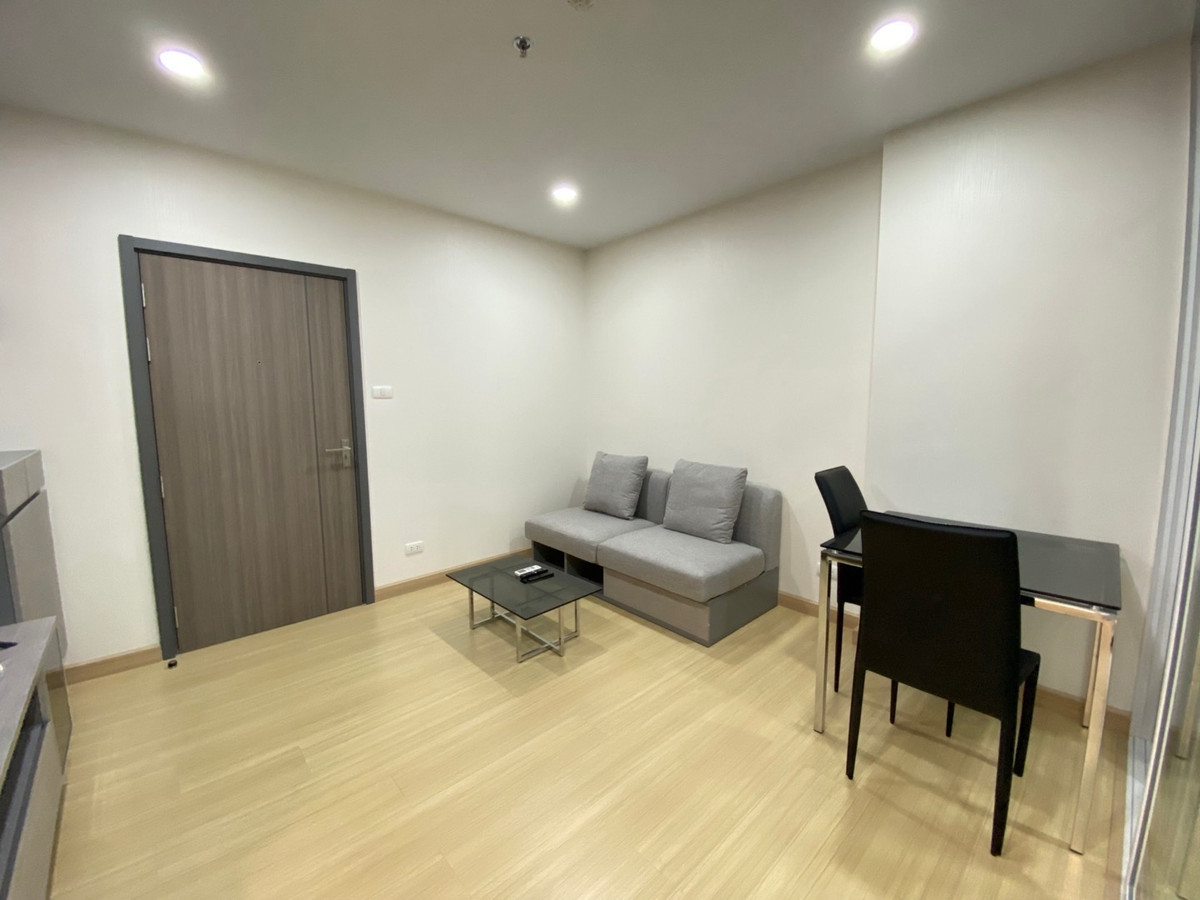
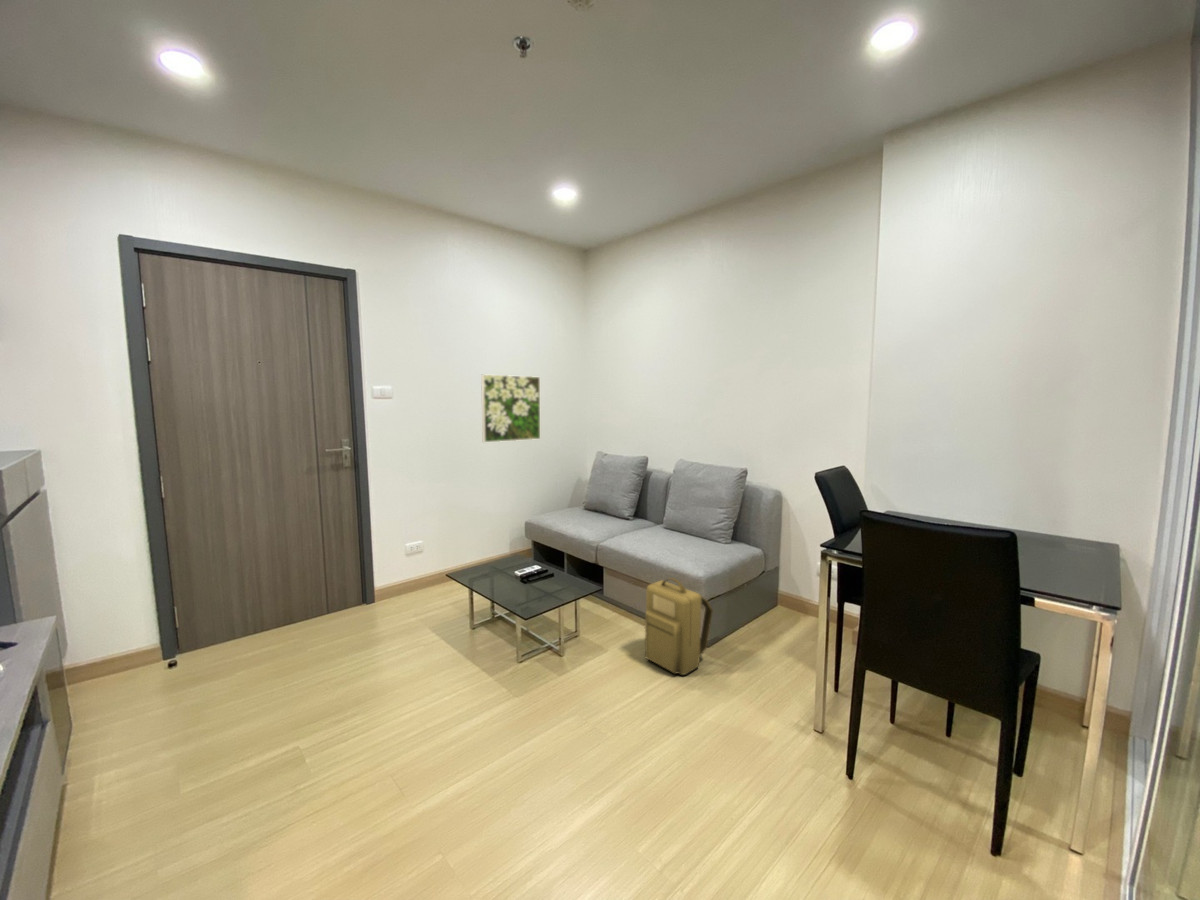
+ backpack (675, 618)
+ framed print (512, 408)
